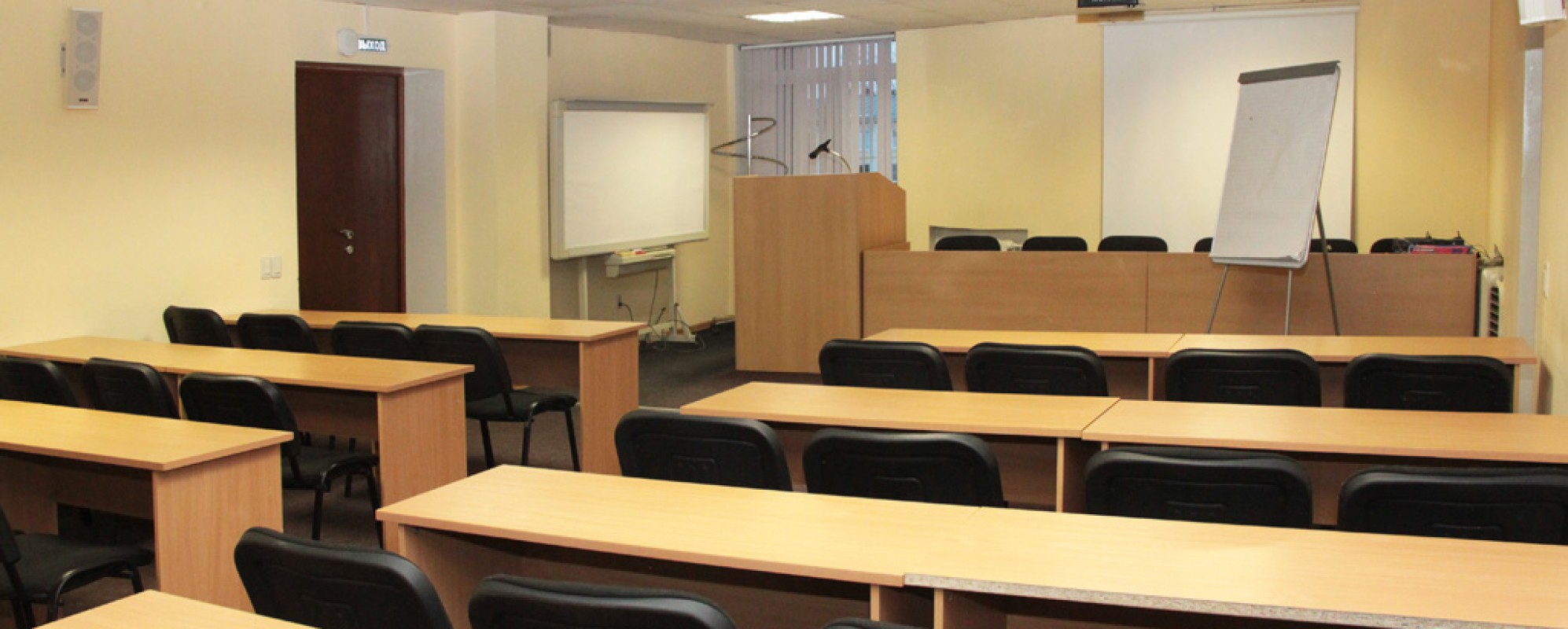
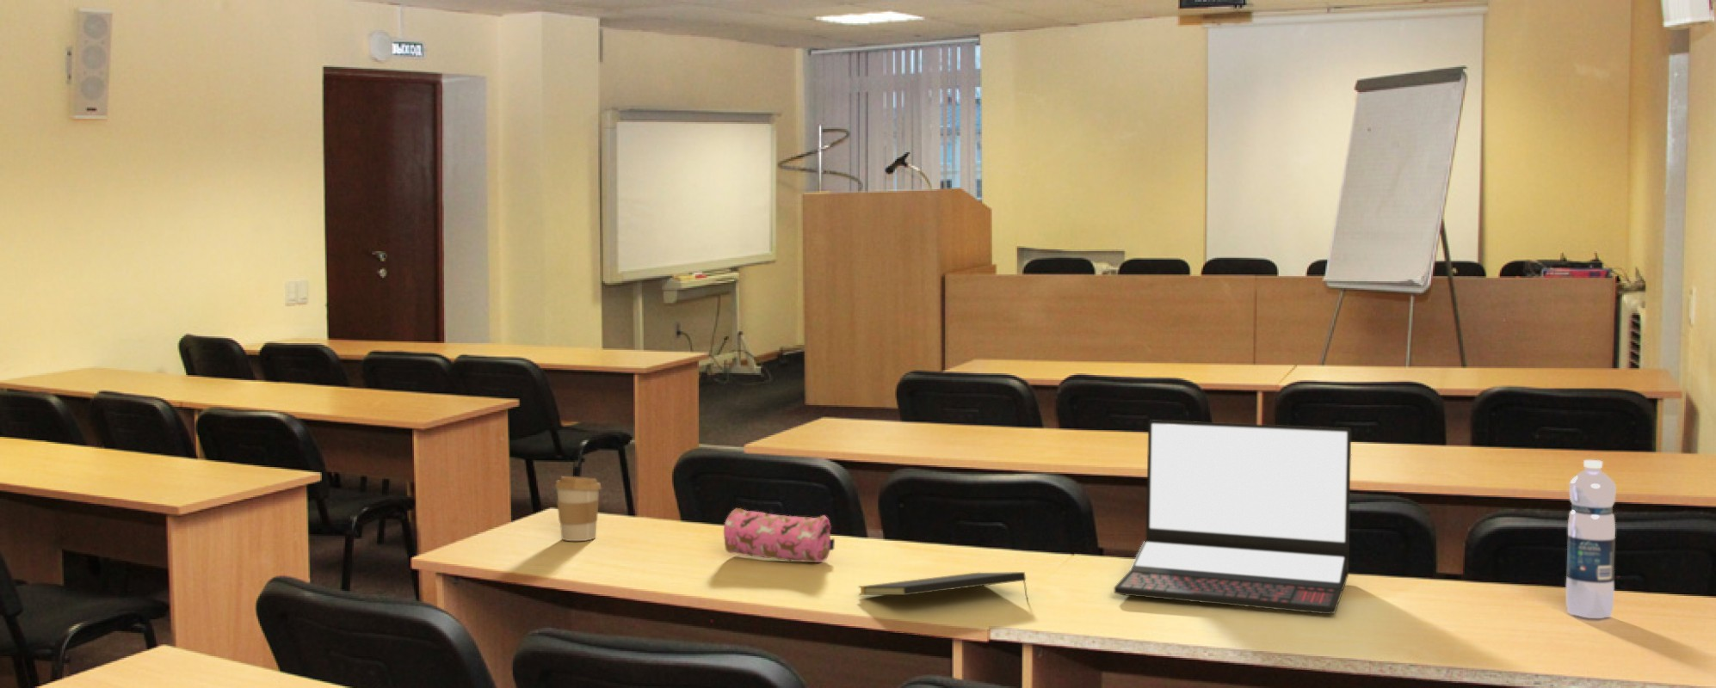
+ pencil case (777, 535)
+ laptop (1234, 510)
+ water bottle (1590, 537)
+ coffee cup (578, 506)
+ notepad (940, 583)
